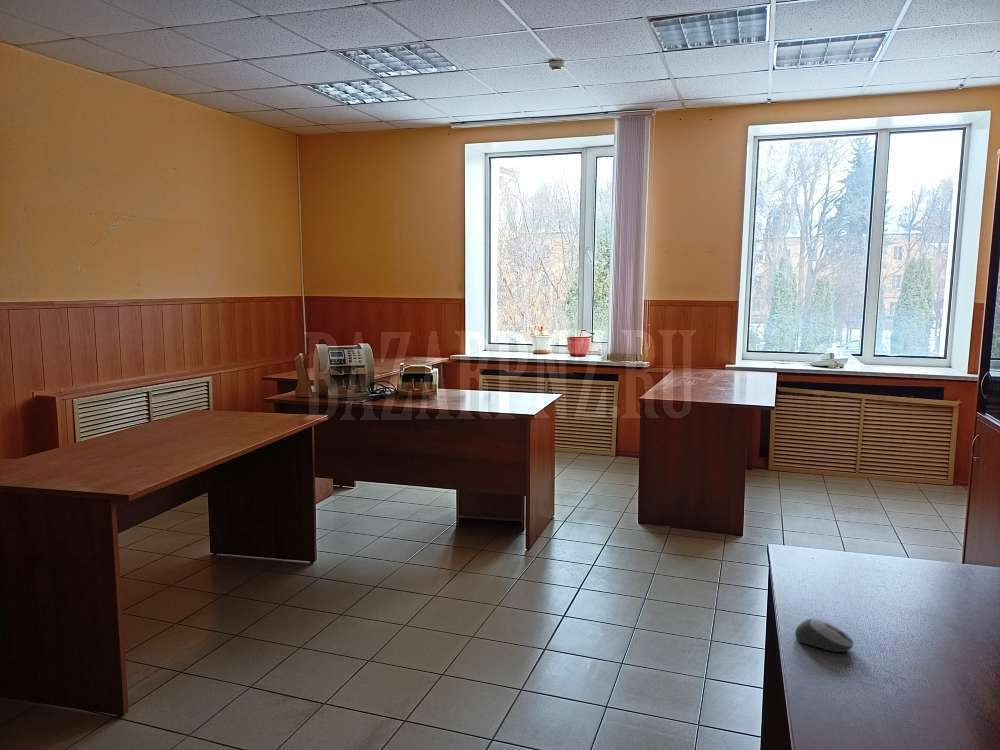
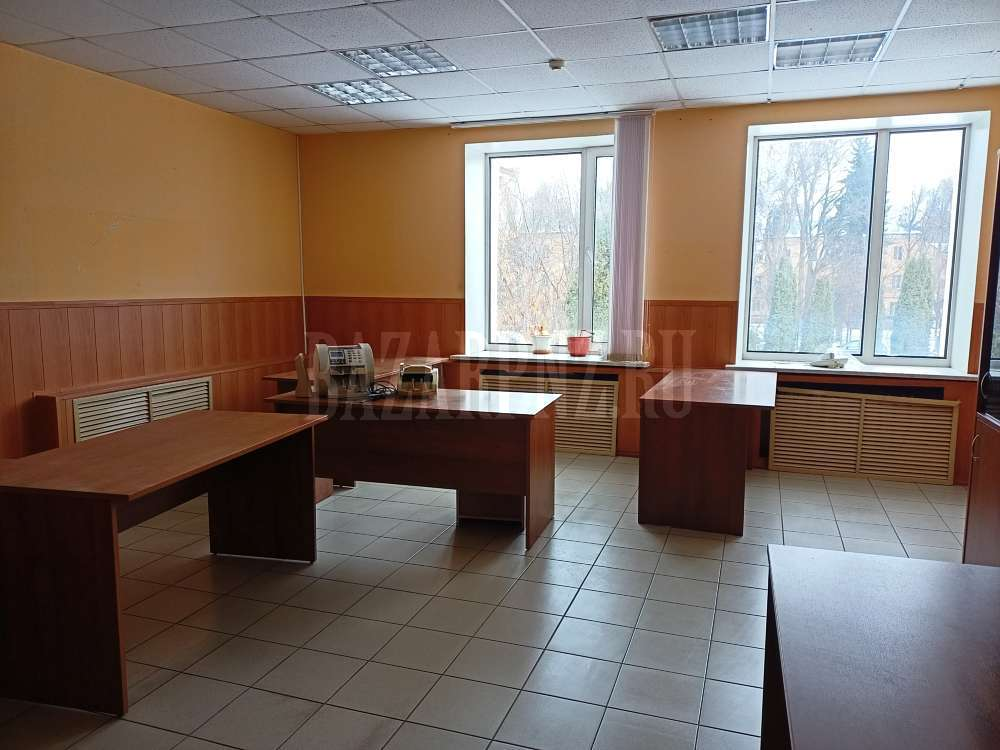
- computer mouse (824, 633)
